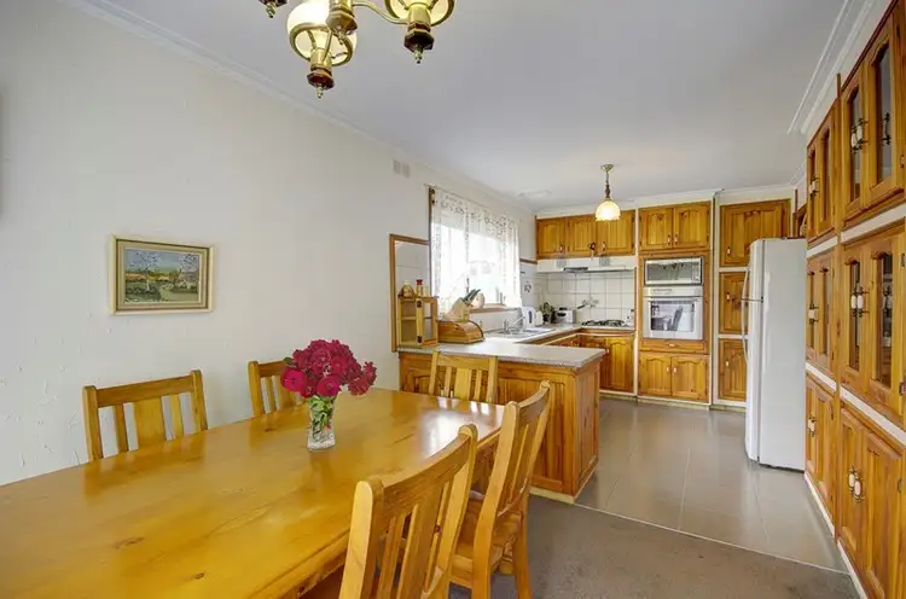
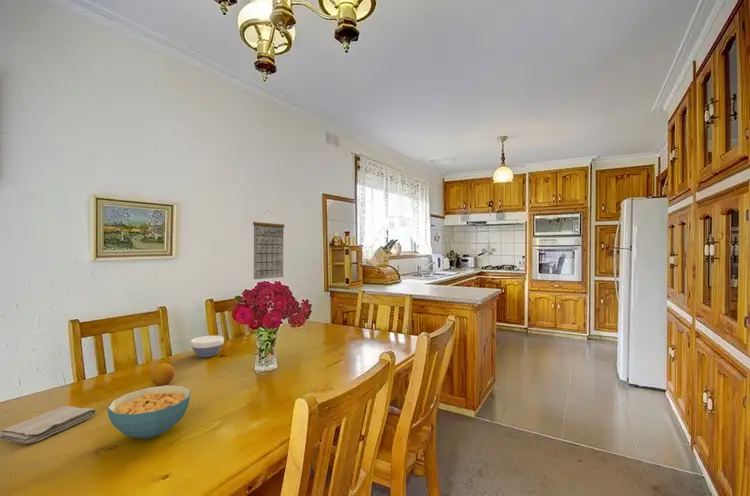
+ washcloth (49, 422)
+ cereal bowl (151, 415)
+ bowl (207, 346)
+ fruit (162, 374)
+ calendar (269, 244)
